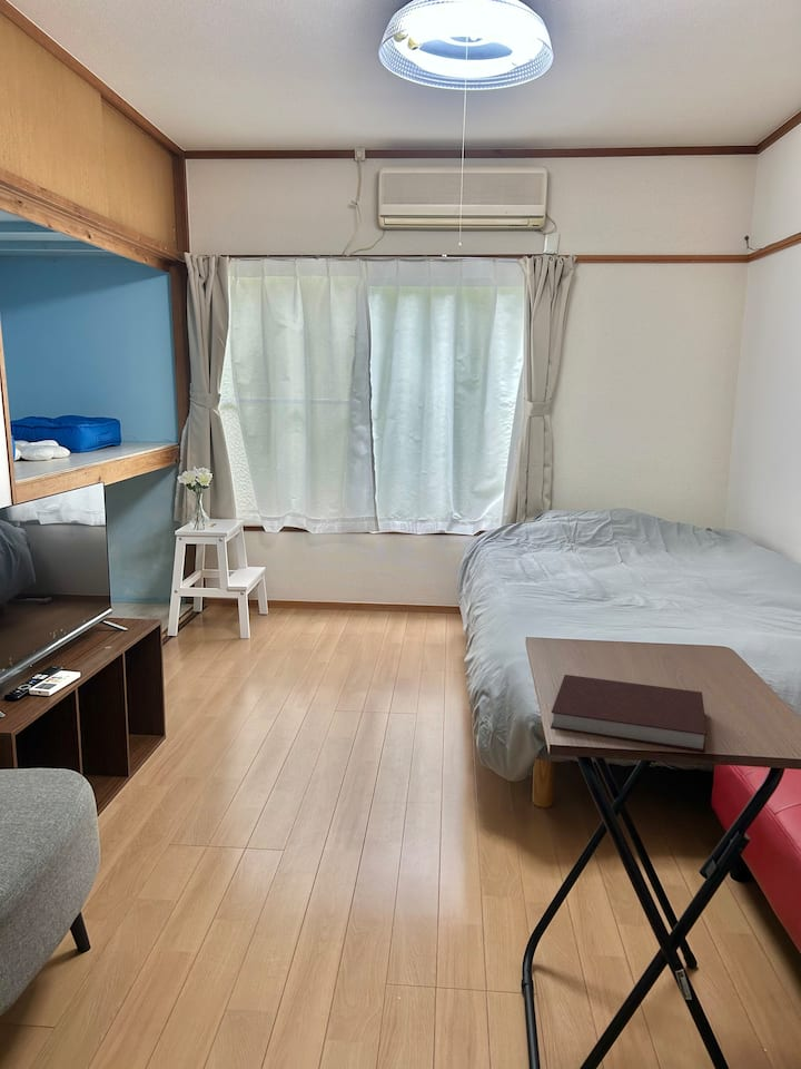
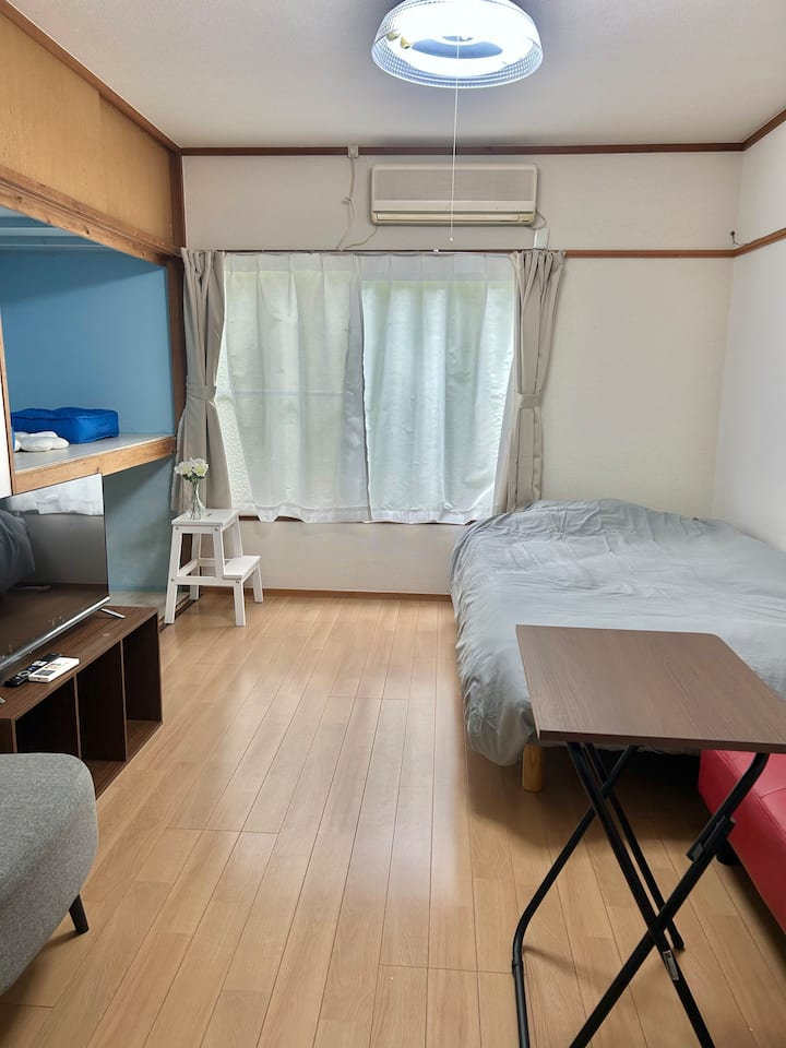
- notebook (629, 709)
